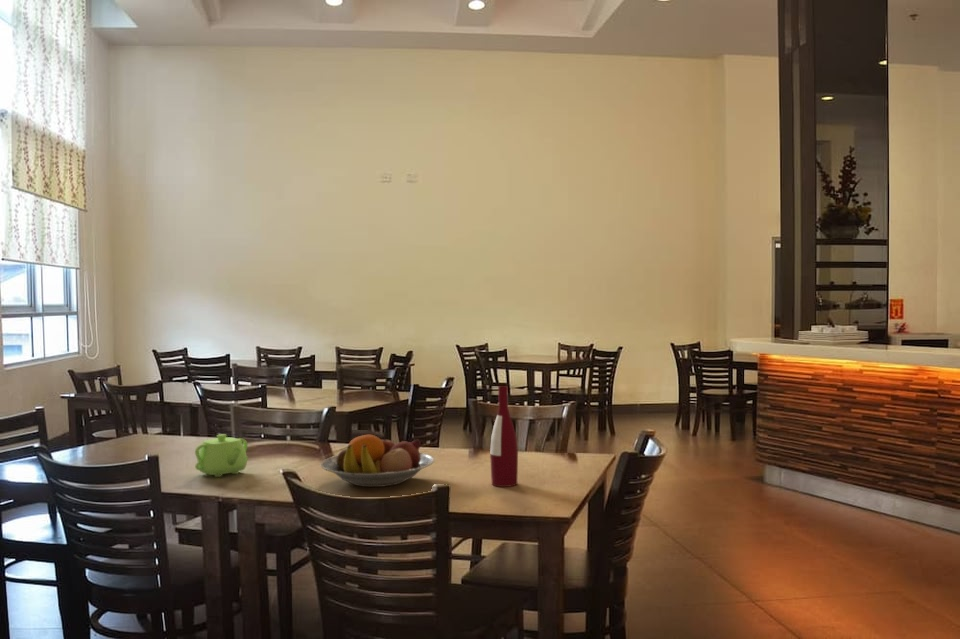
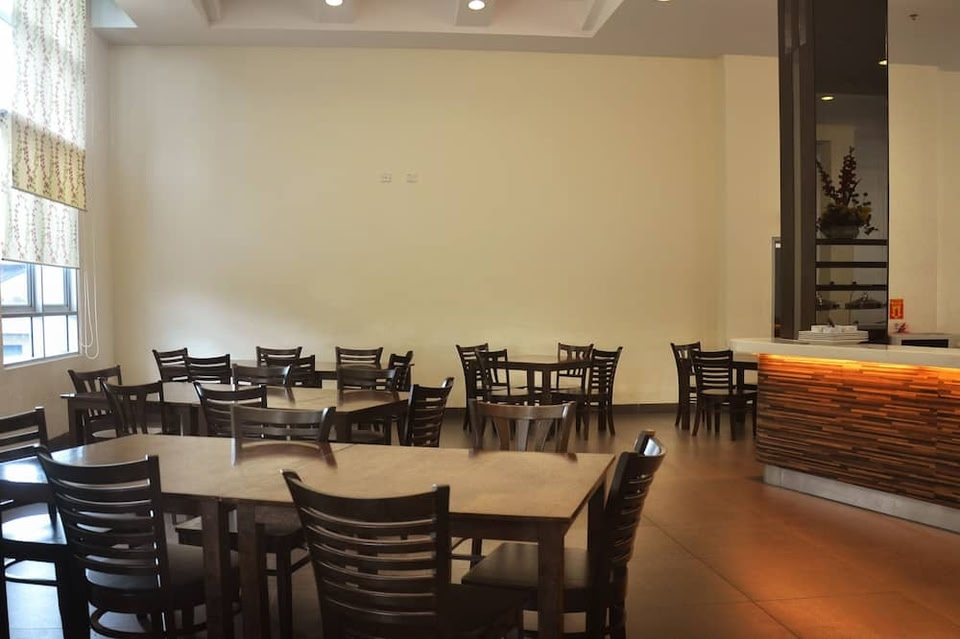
- alcohol (503, 434)
- fruit bowl (377, 456)
- teapot (223, 454)
